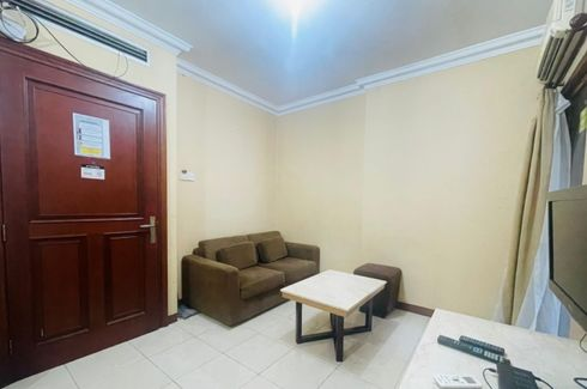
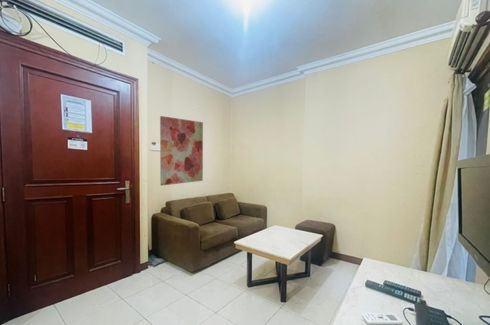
+ wall art (183, 151)
